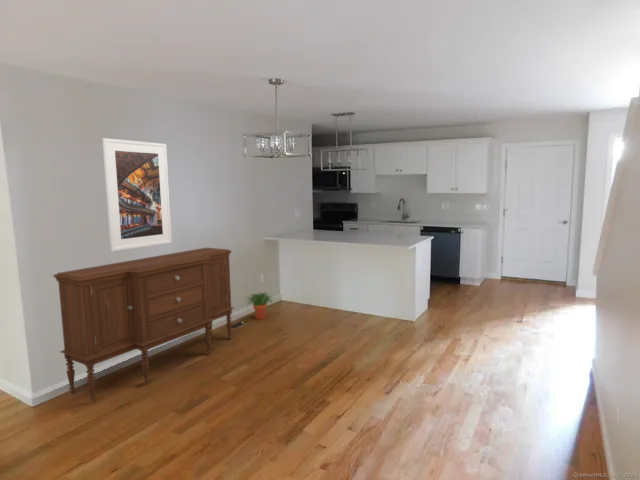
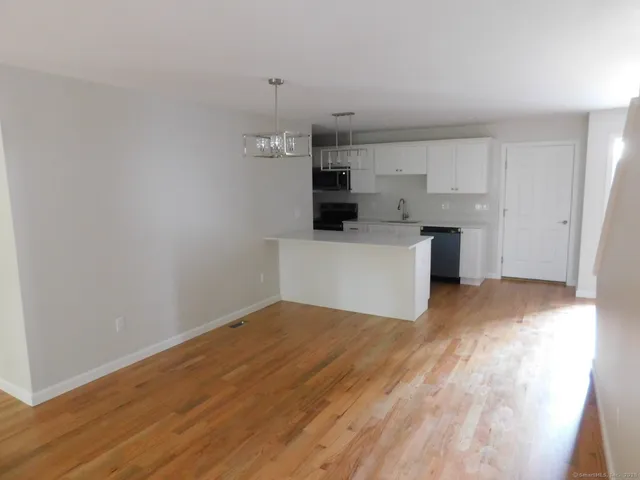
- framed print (139, 194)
- potted plant (260, 305)
- sideboard (162, 312)
